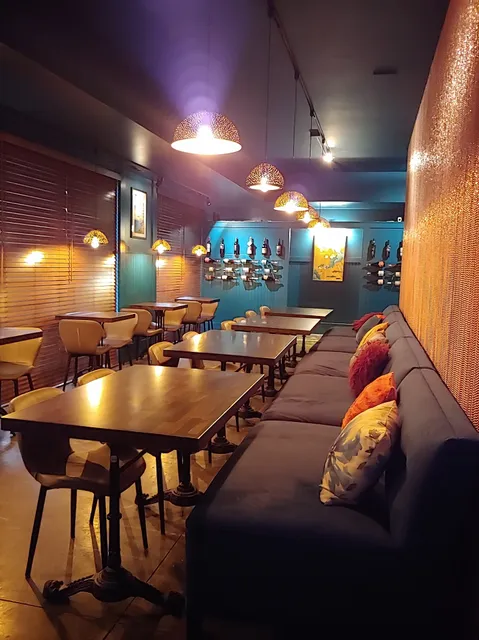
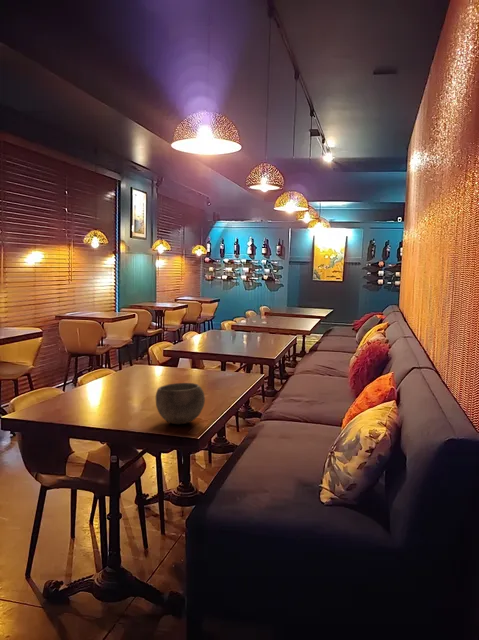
+ bowl (180, 403)
